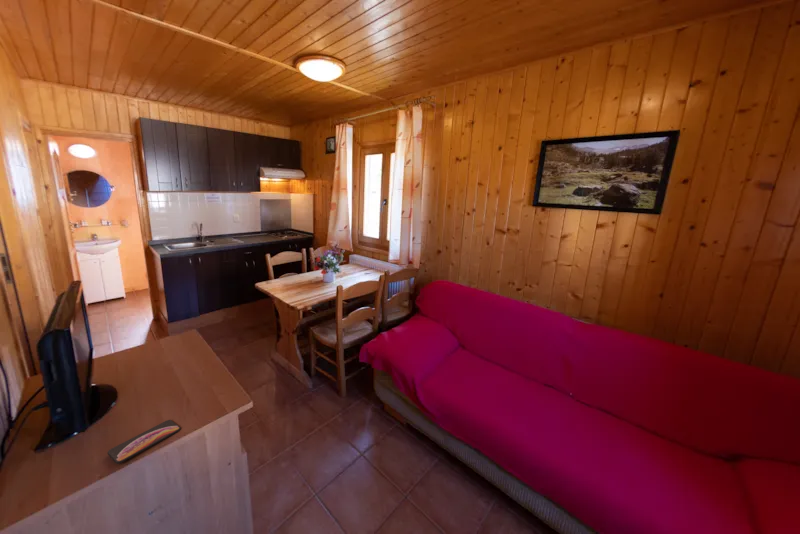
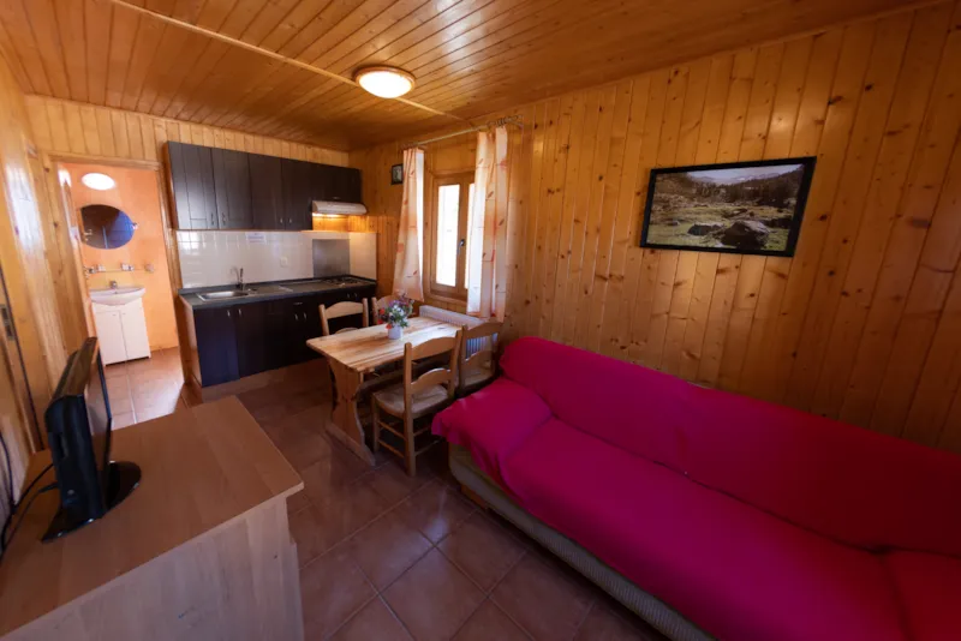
- smartphone (146, 439)
